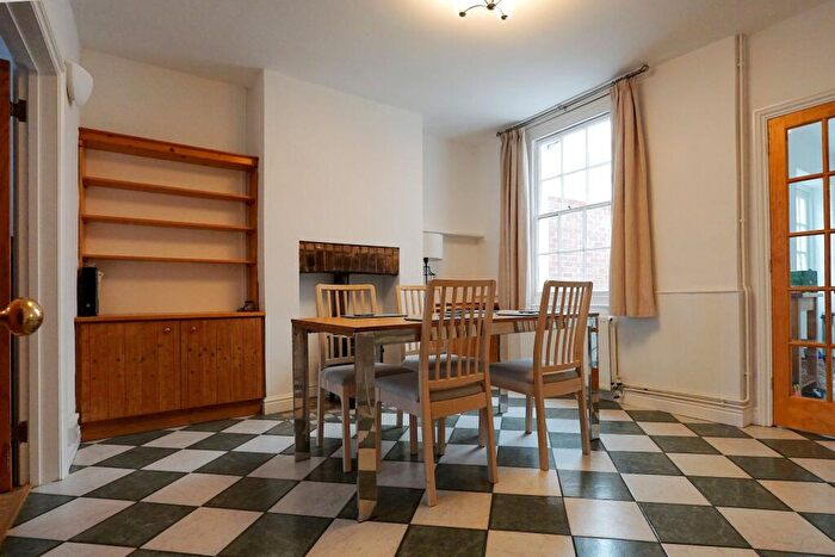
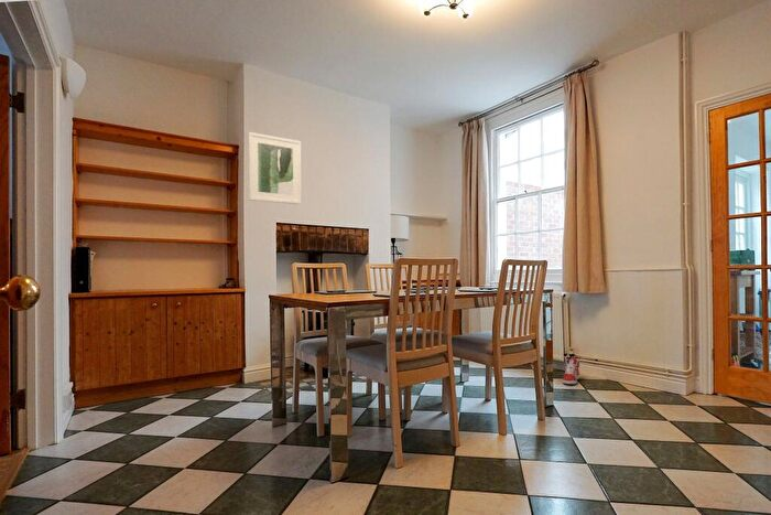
+ sneaker (571, 369)
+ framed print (275, 169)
